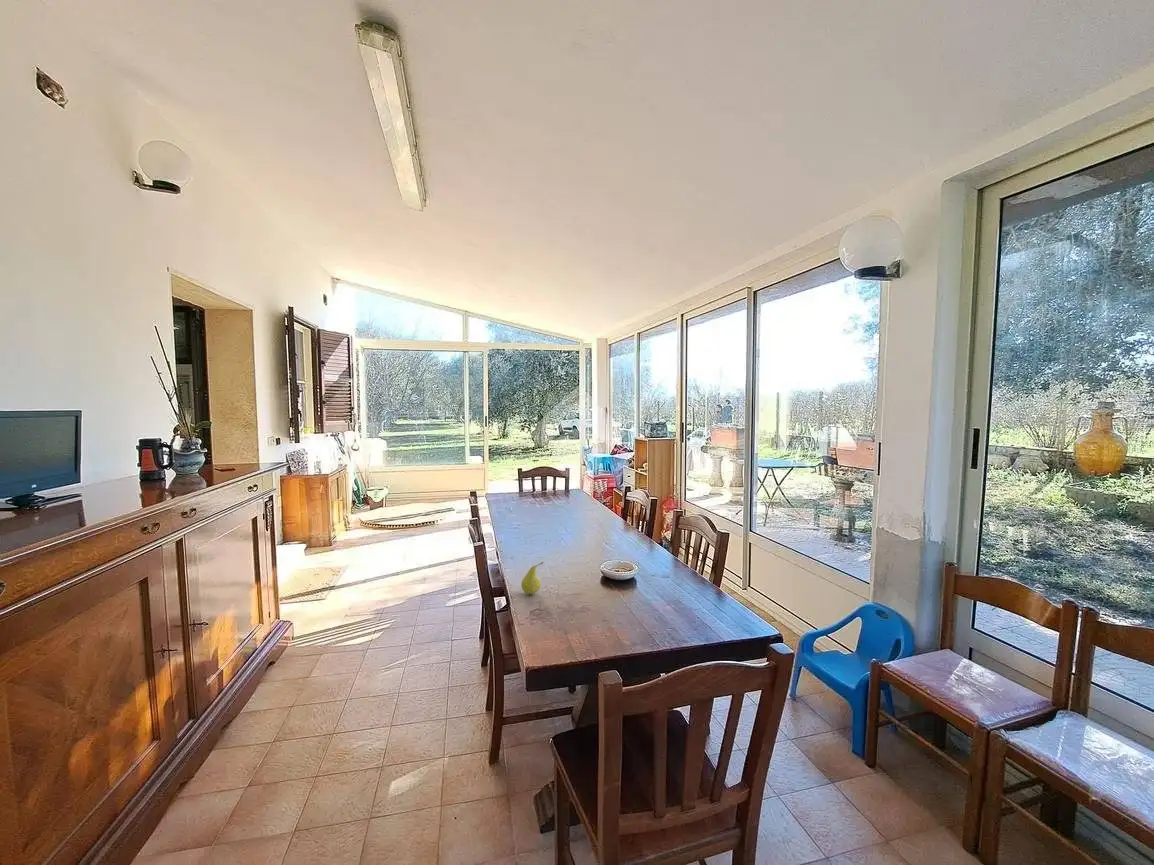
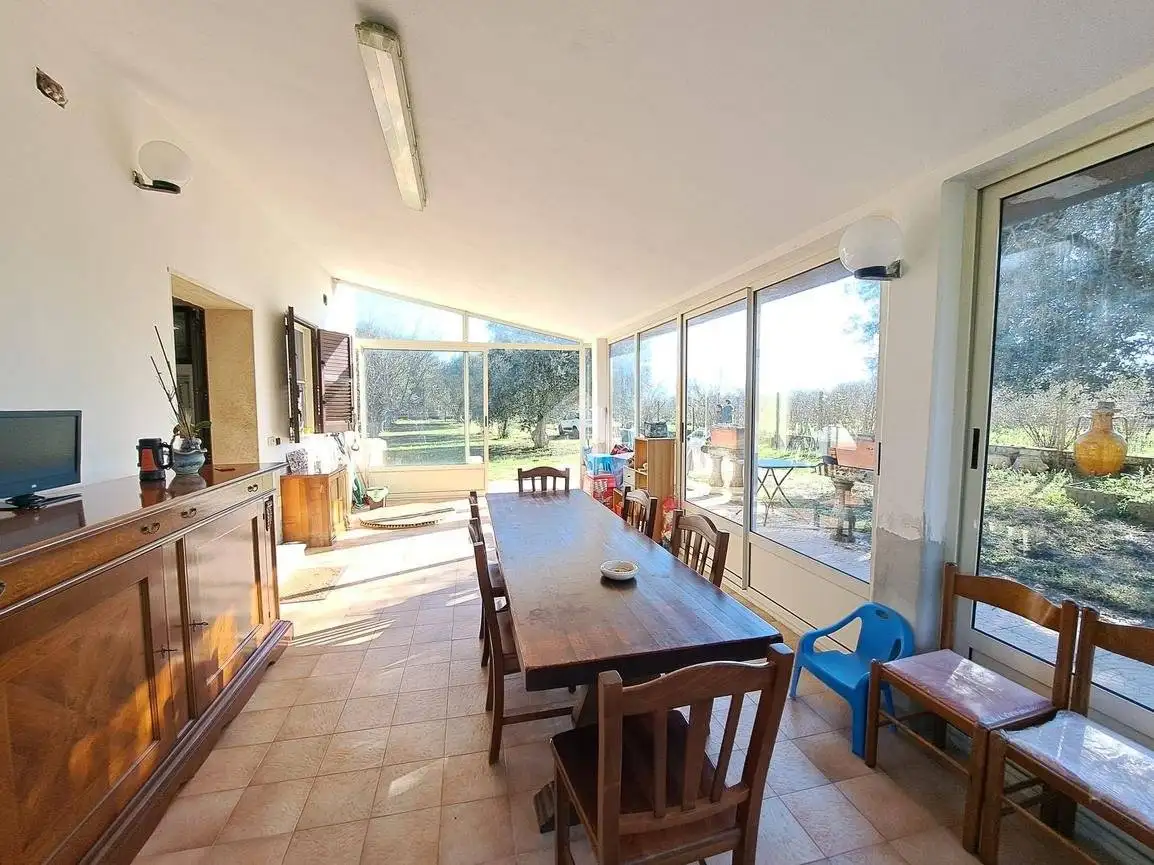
- fruit (532, 577)
